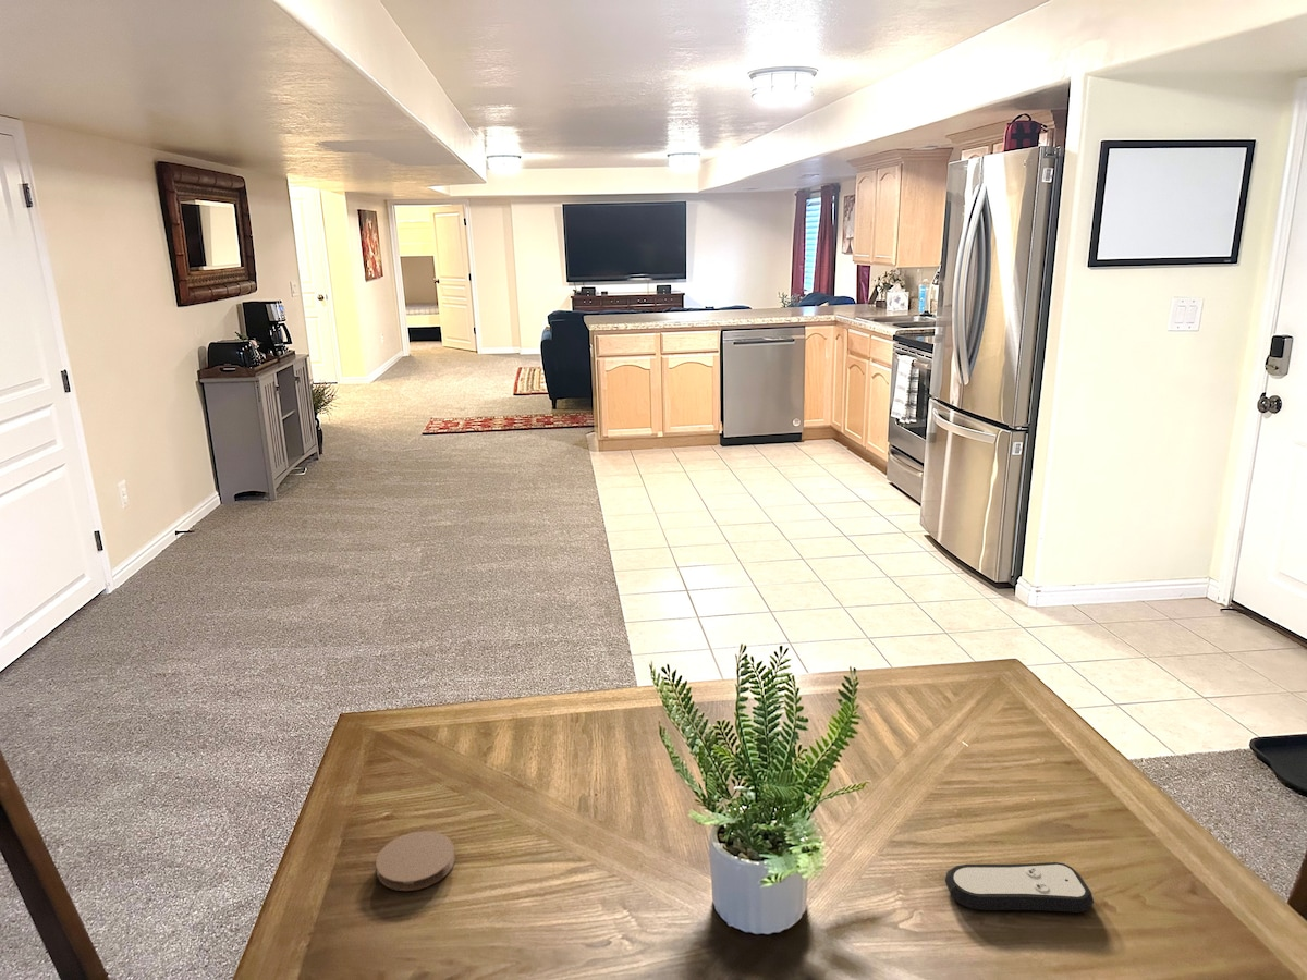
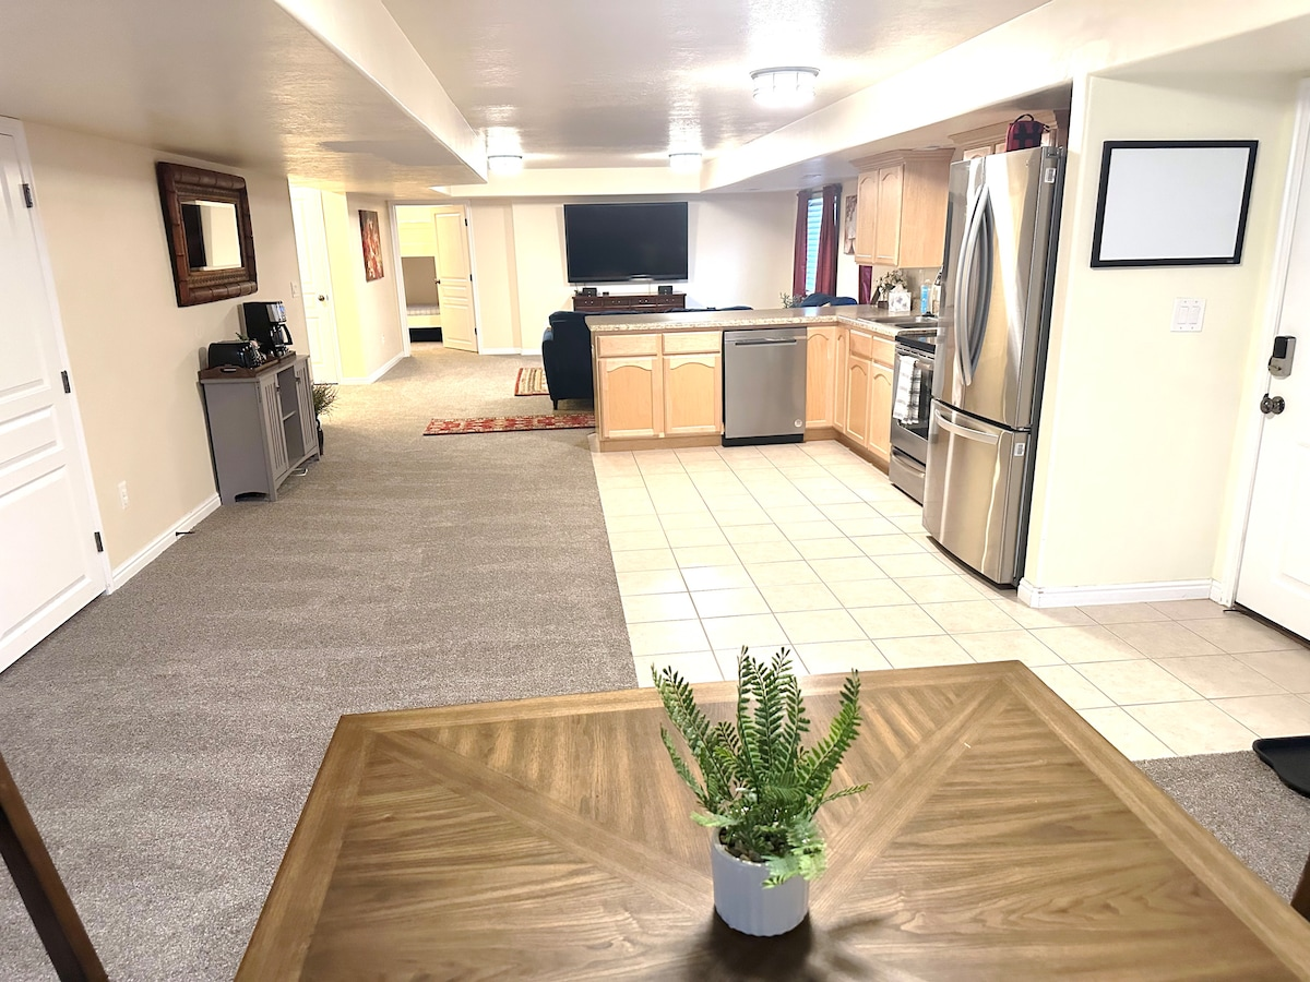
- remote control (1016, 885)
- coaster (415, 859)
